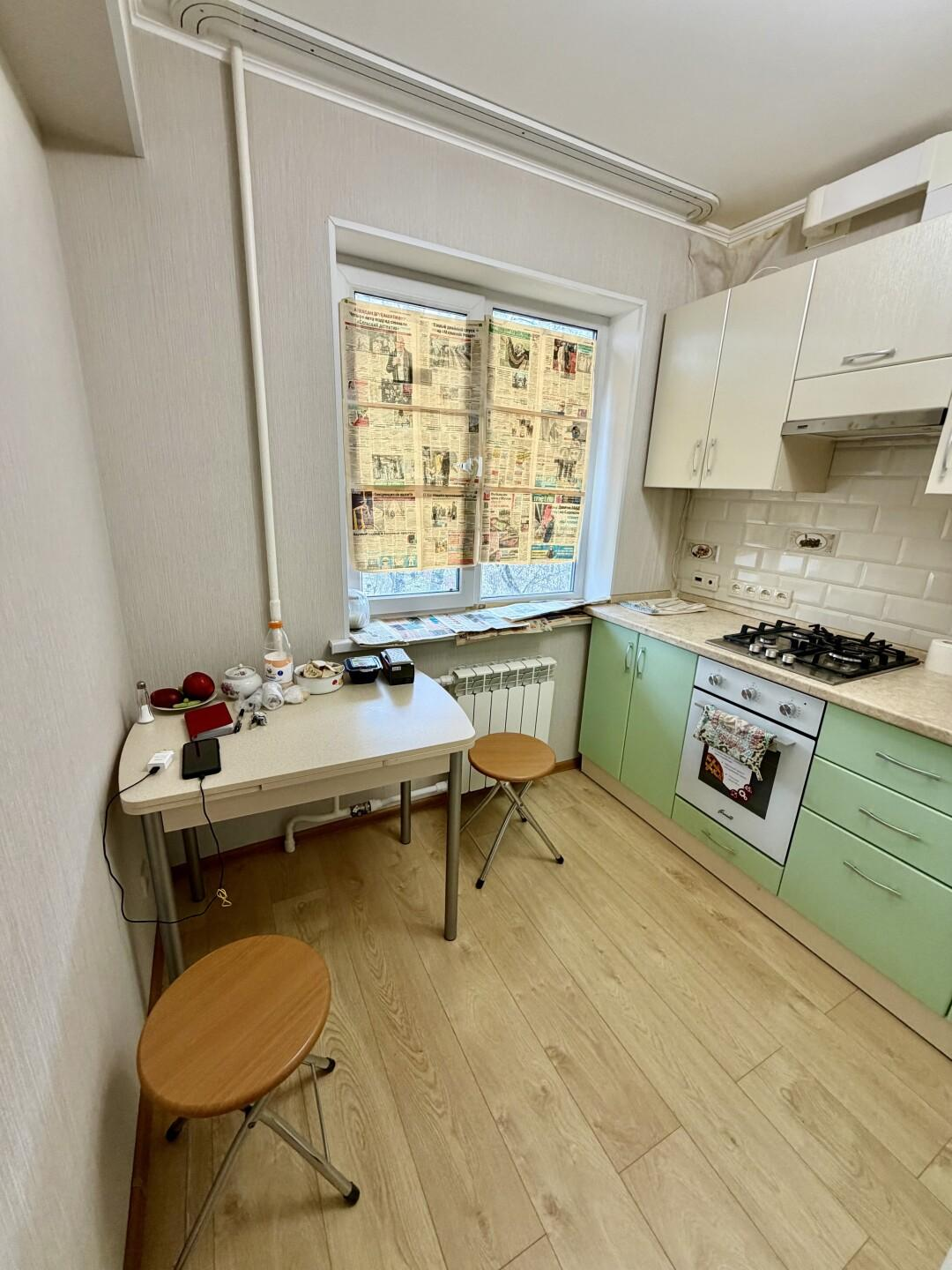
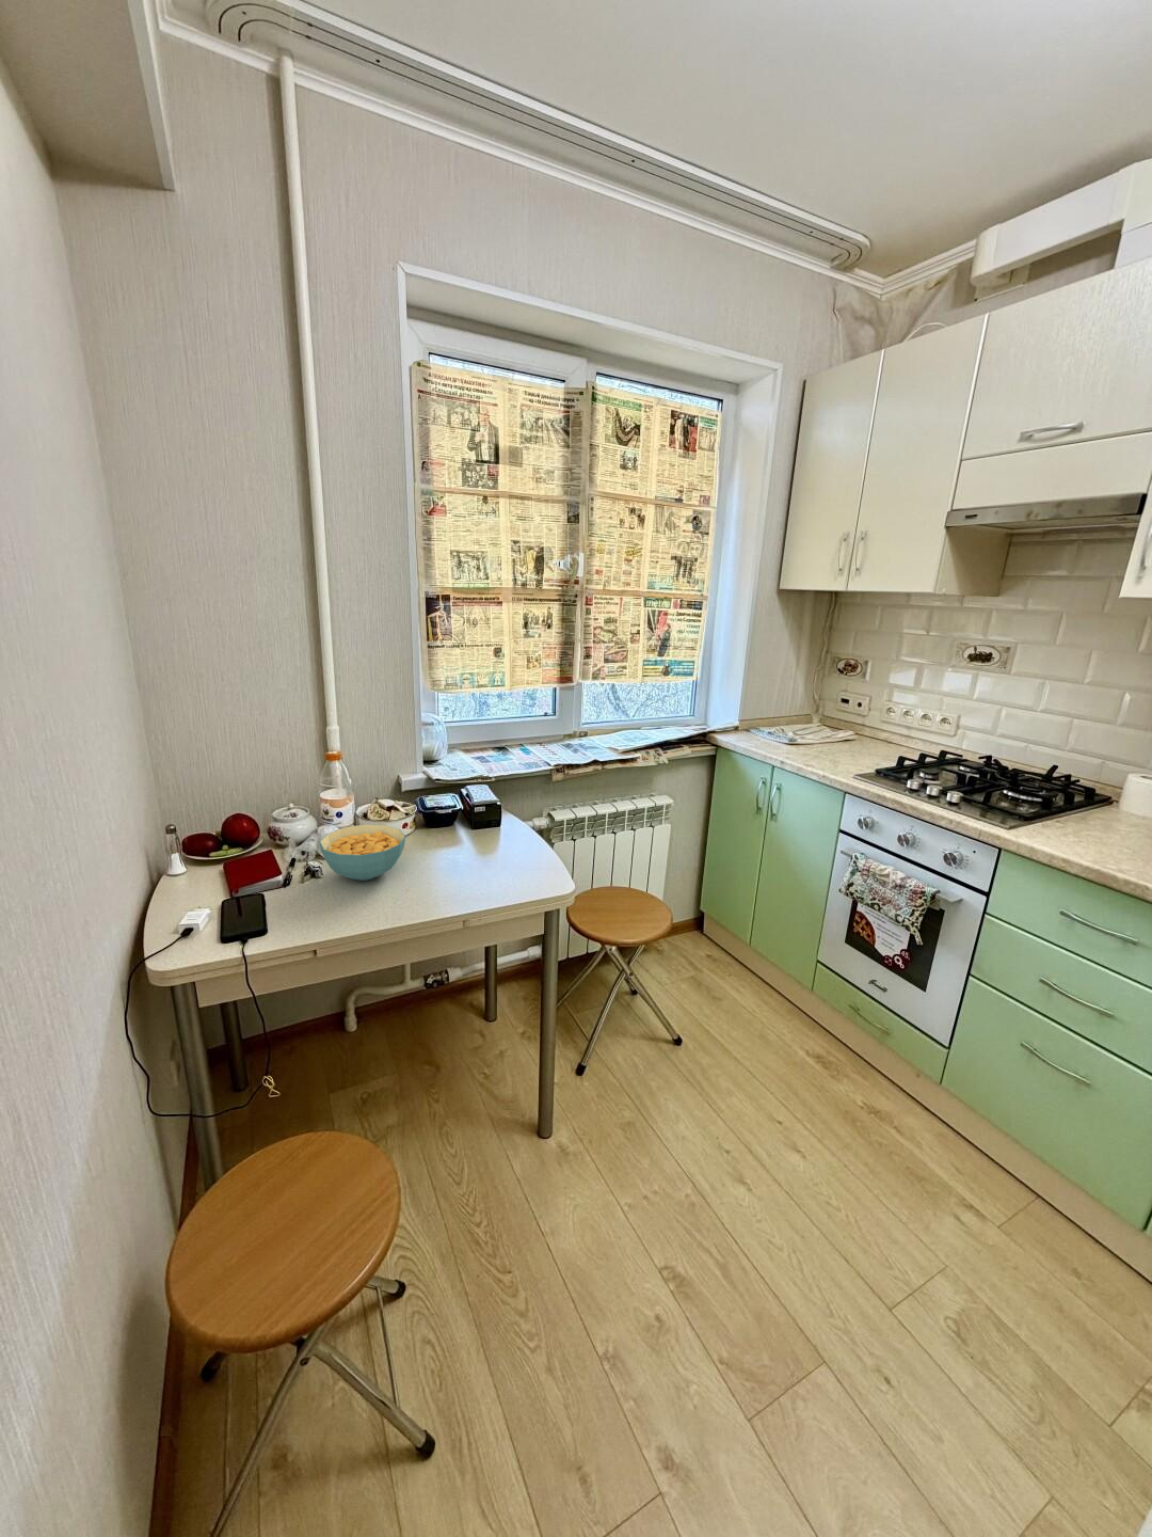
+ cereal bowl (364, 857)
